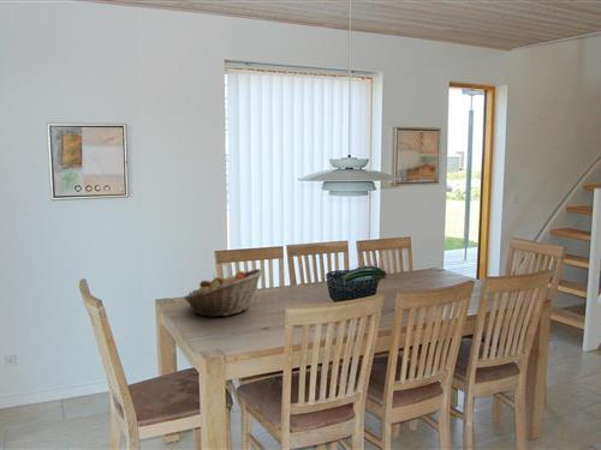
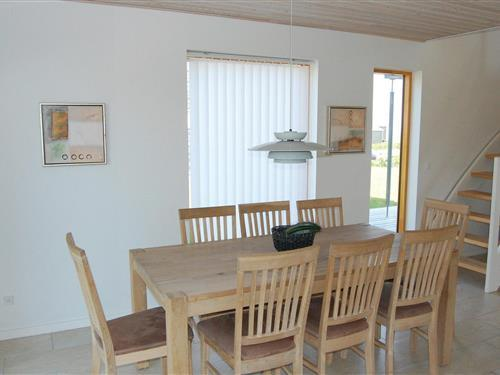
- fruit basket (225, 289)
